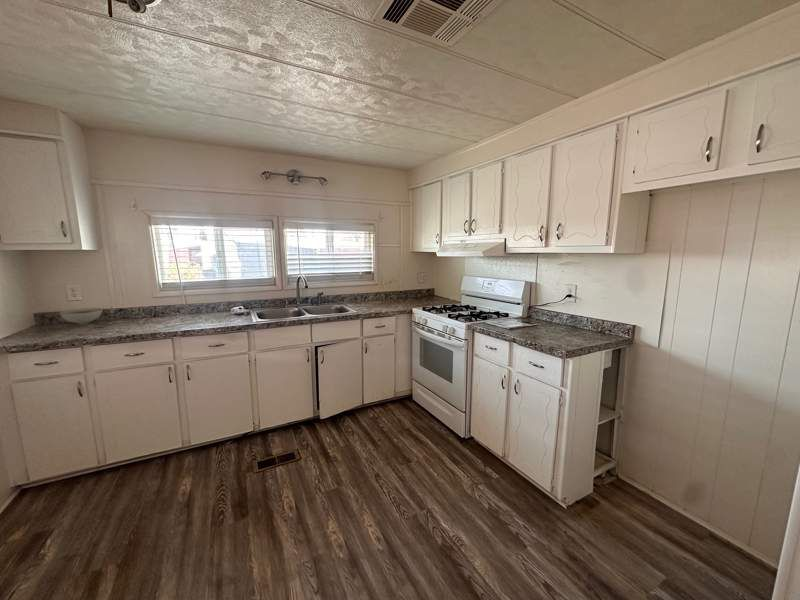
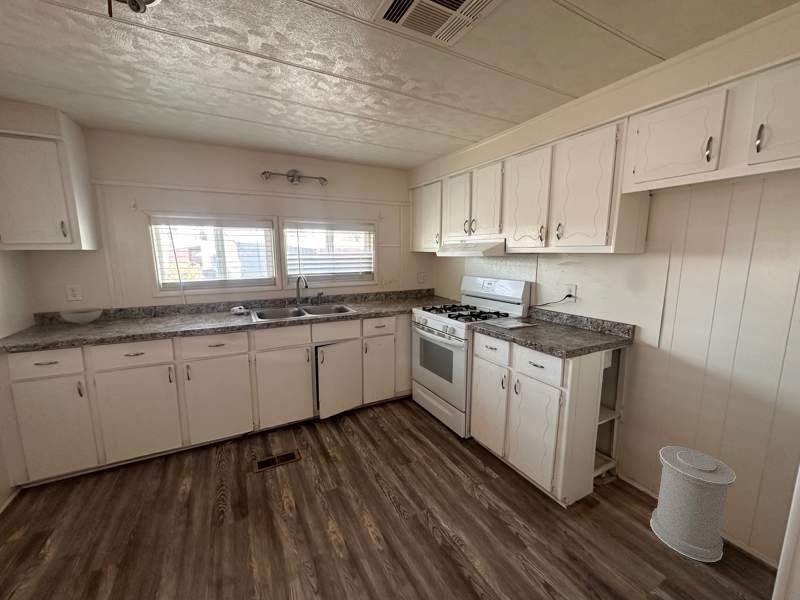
+ trash can (690, 499)
